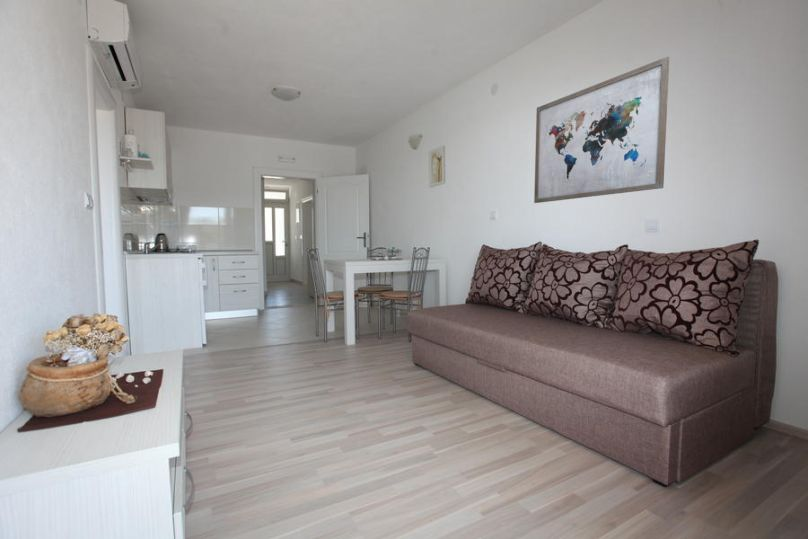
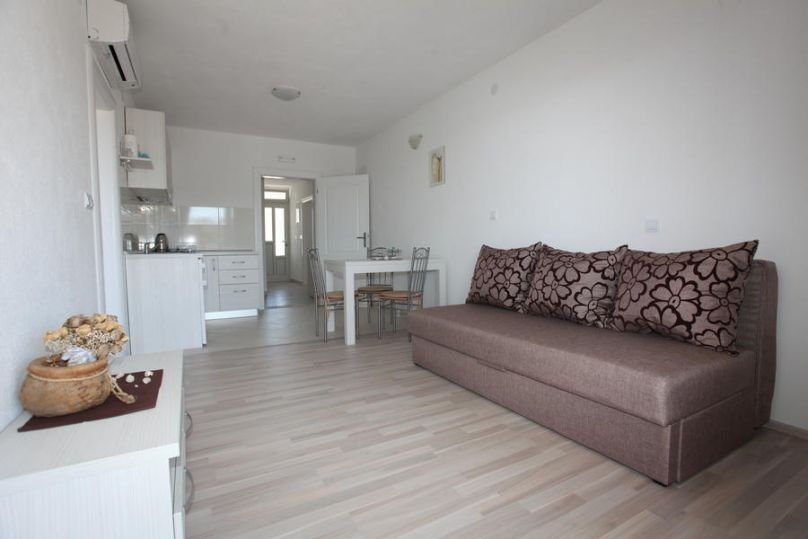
- wall art (590, 142)
